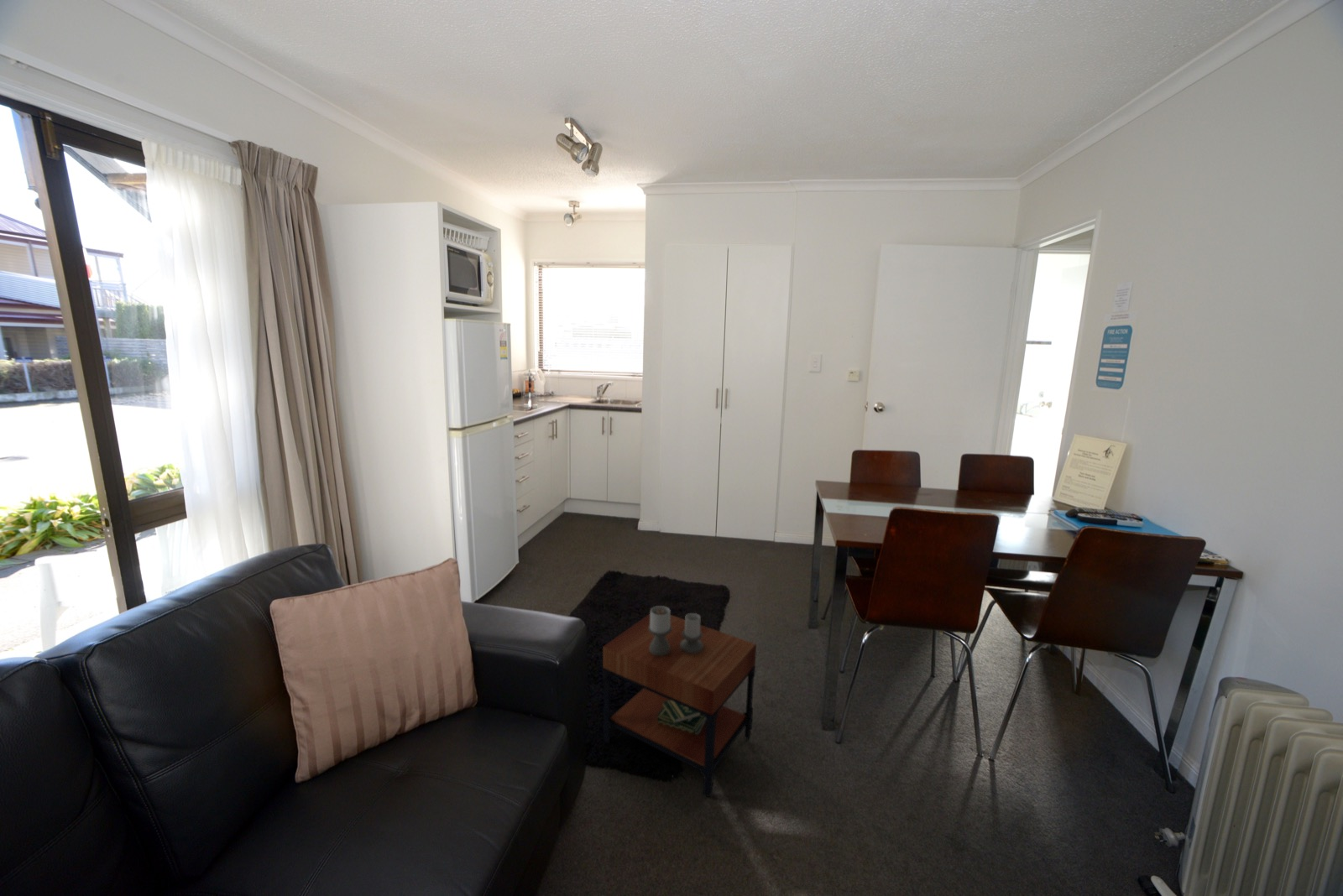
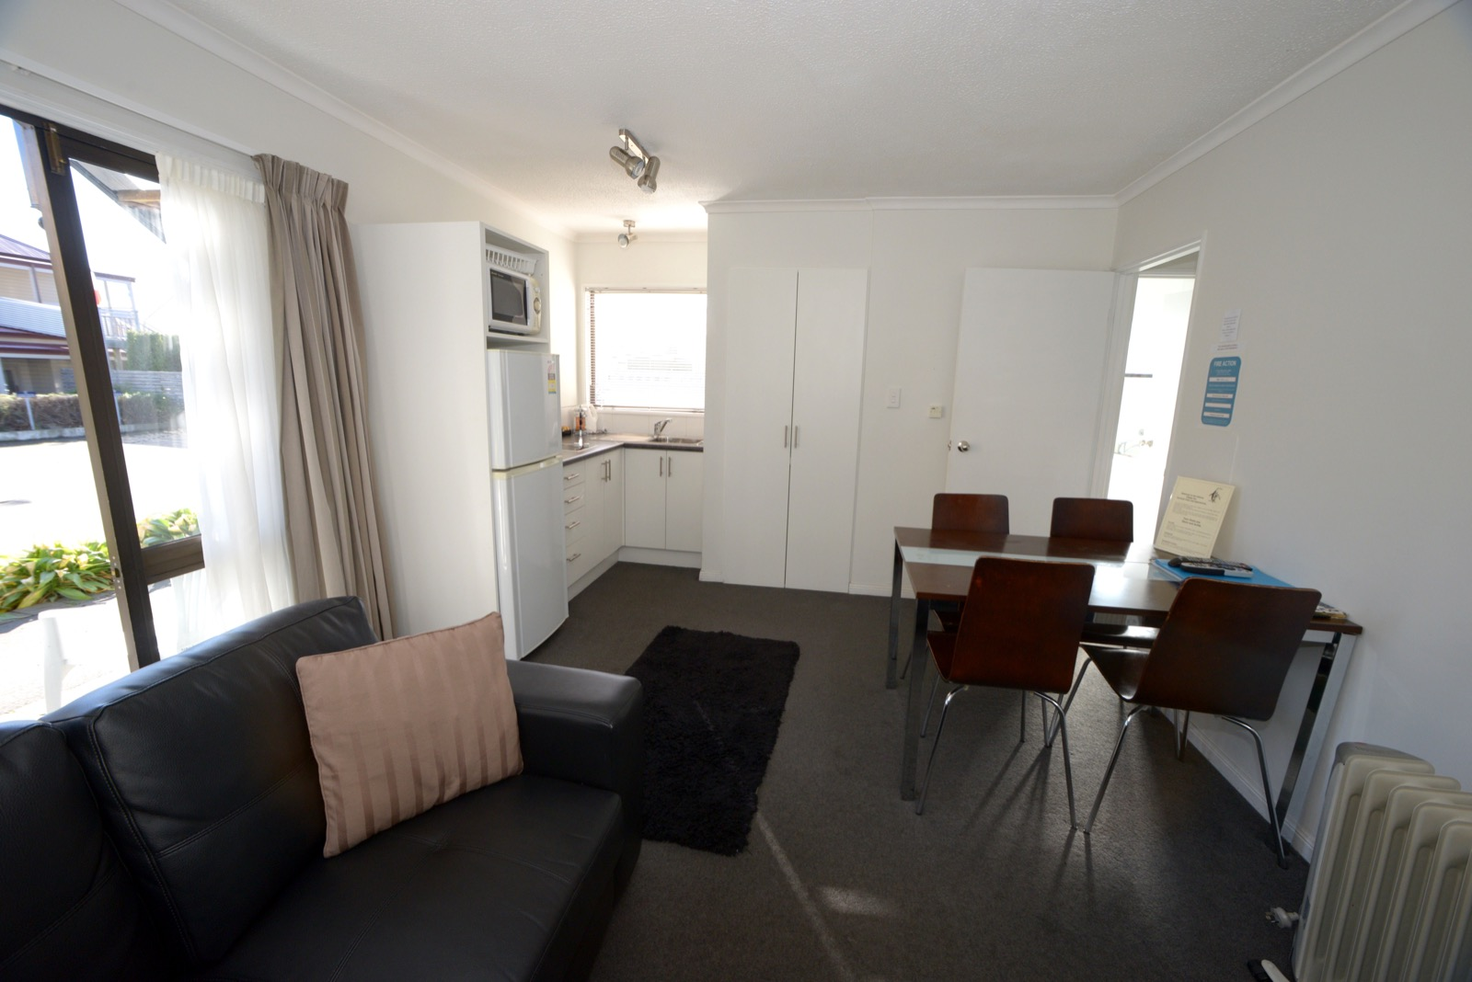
- side table (679, 675)
